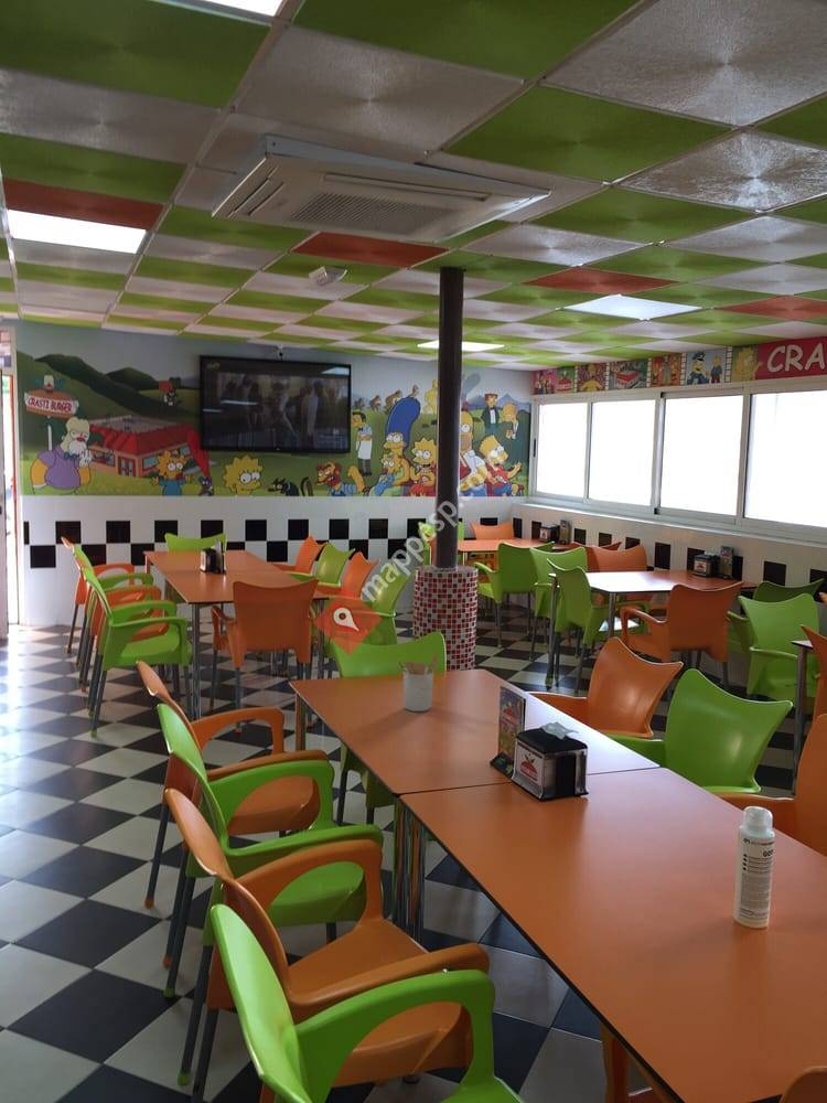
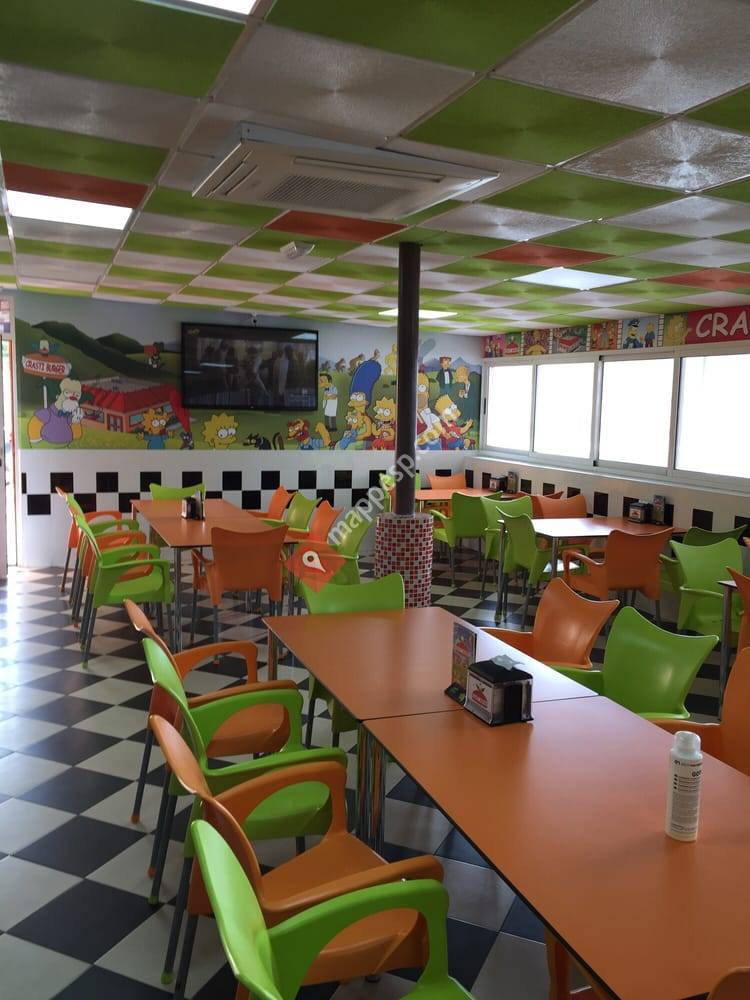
- utensil holder (417, 682)
